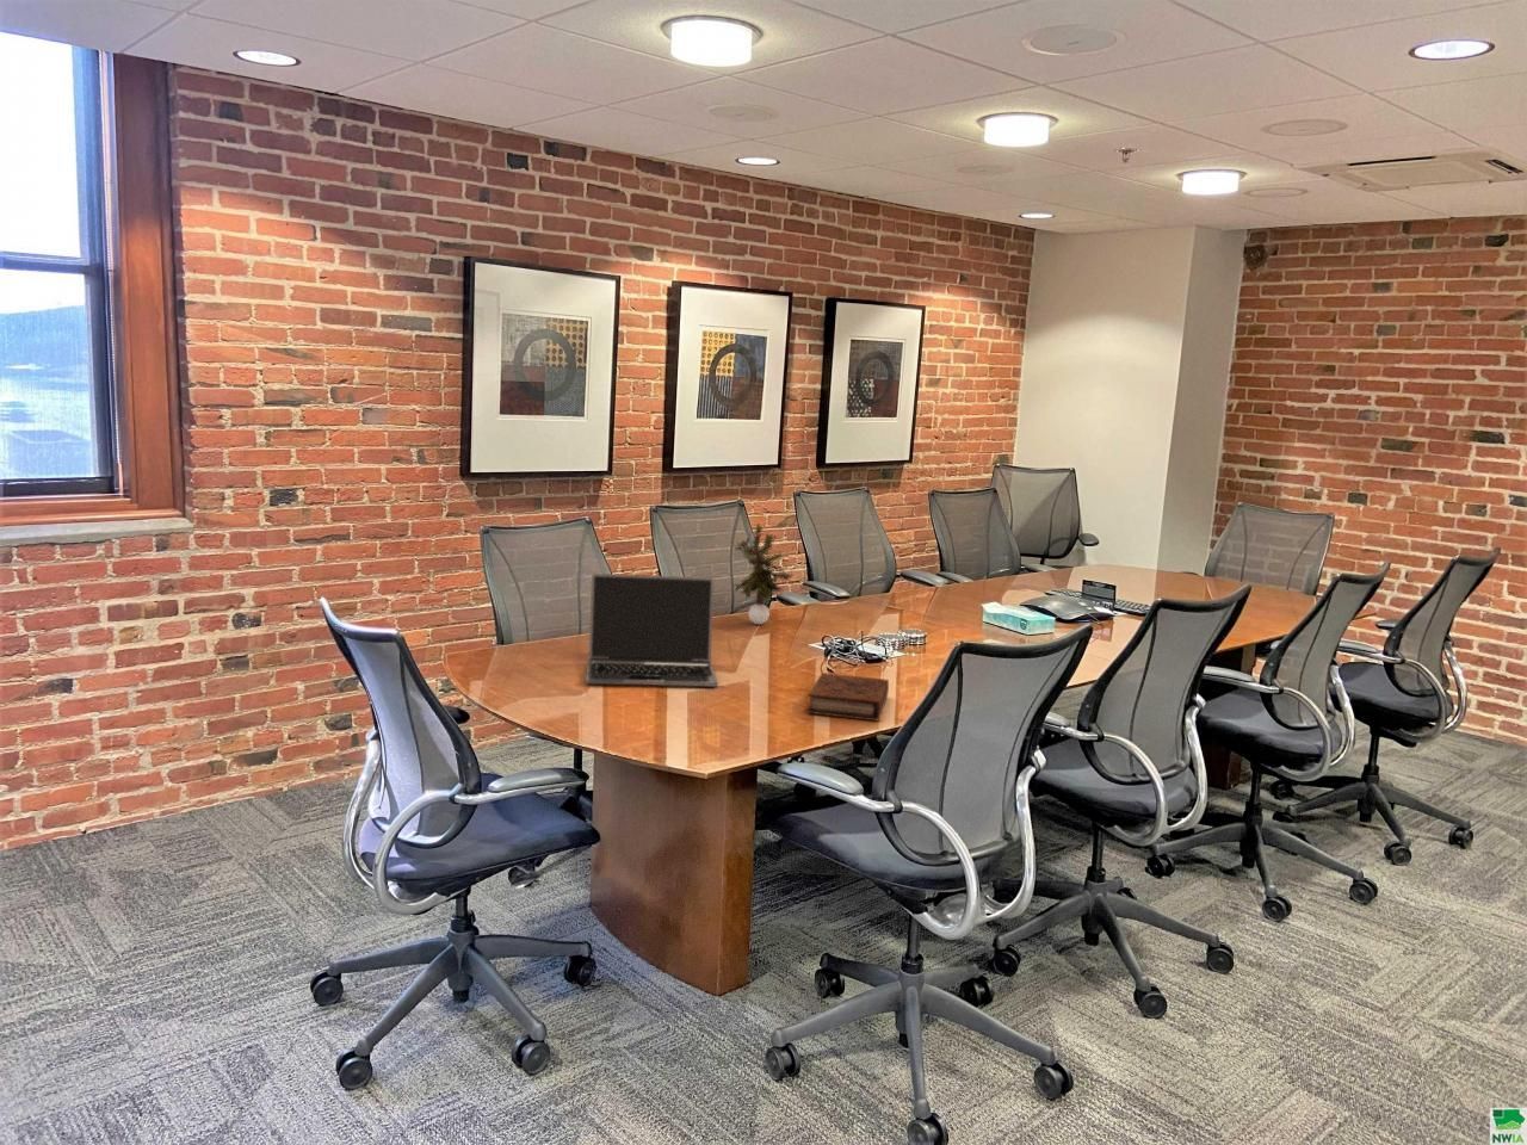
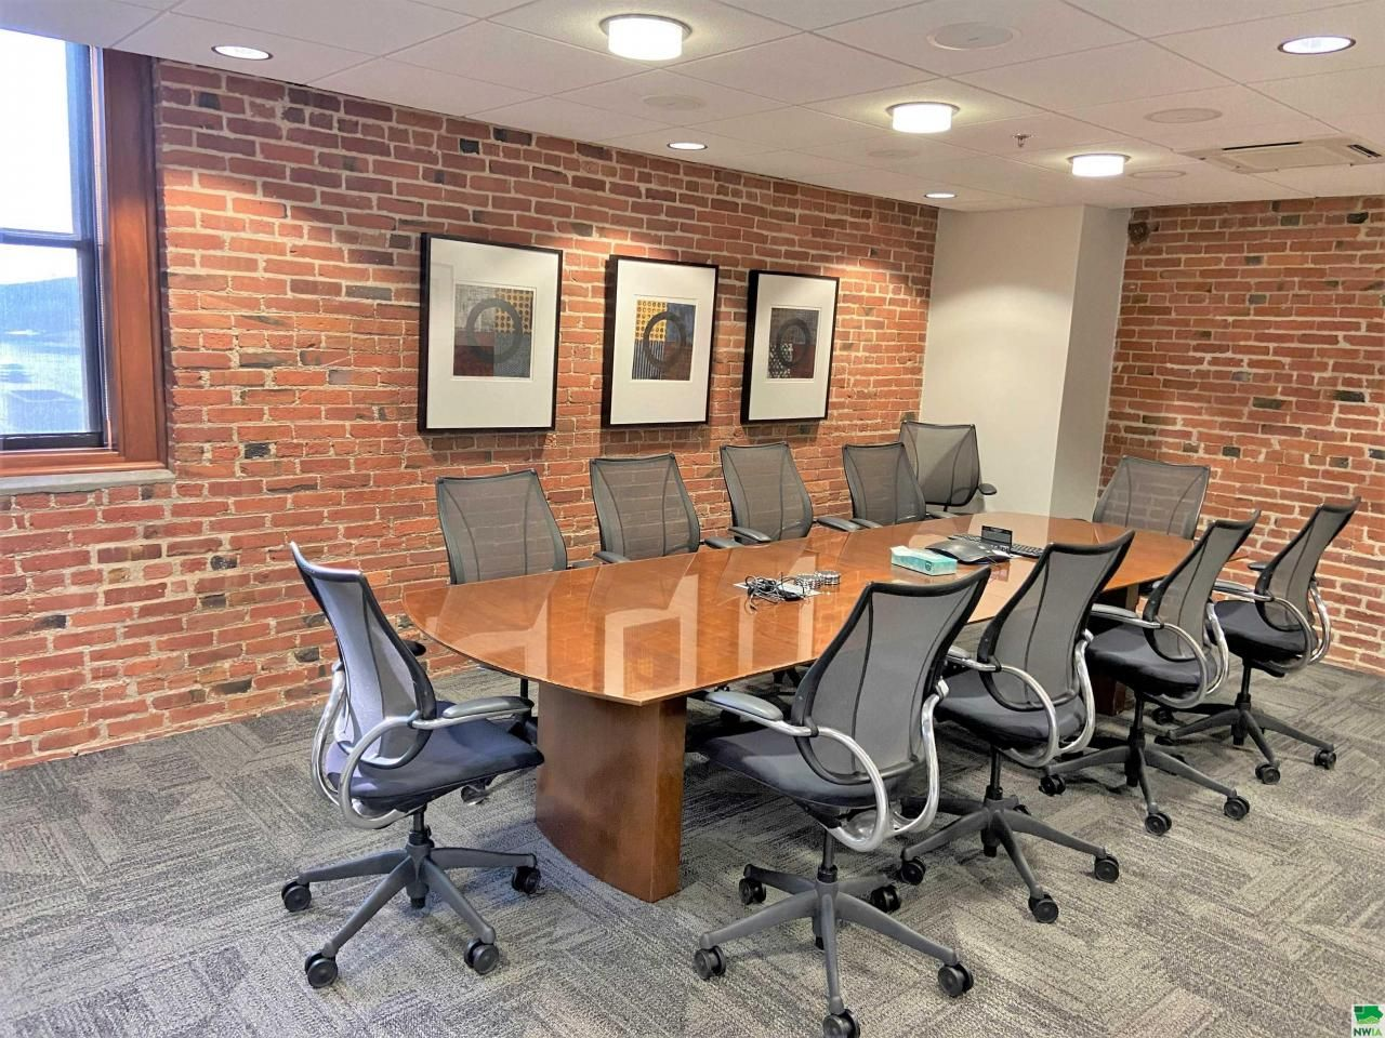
- book (849, 695)
- potted plant (757, 575)
- laptop (653, 629)
